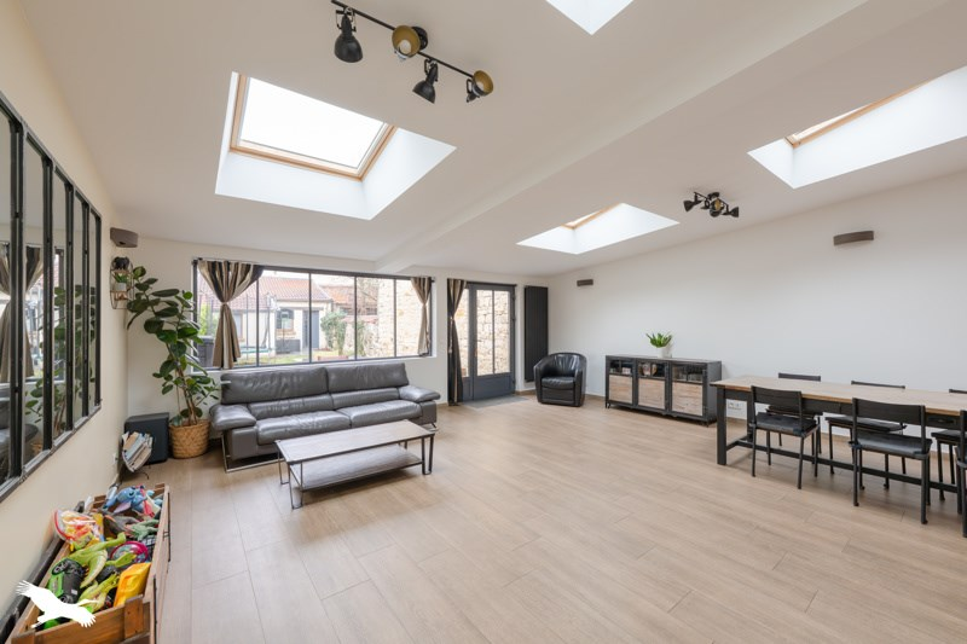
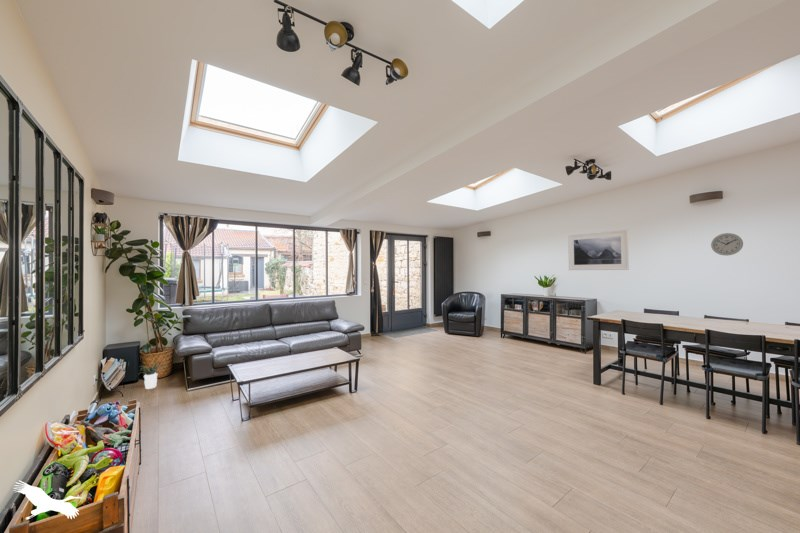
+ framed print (596, 251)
+ potted plant (151, 375)
+ wall clock (726, 244)
